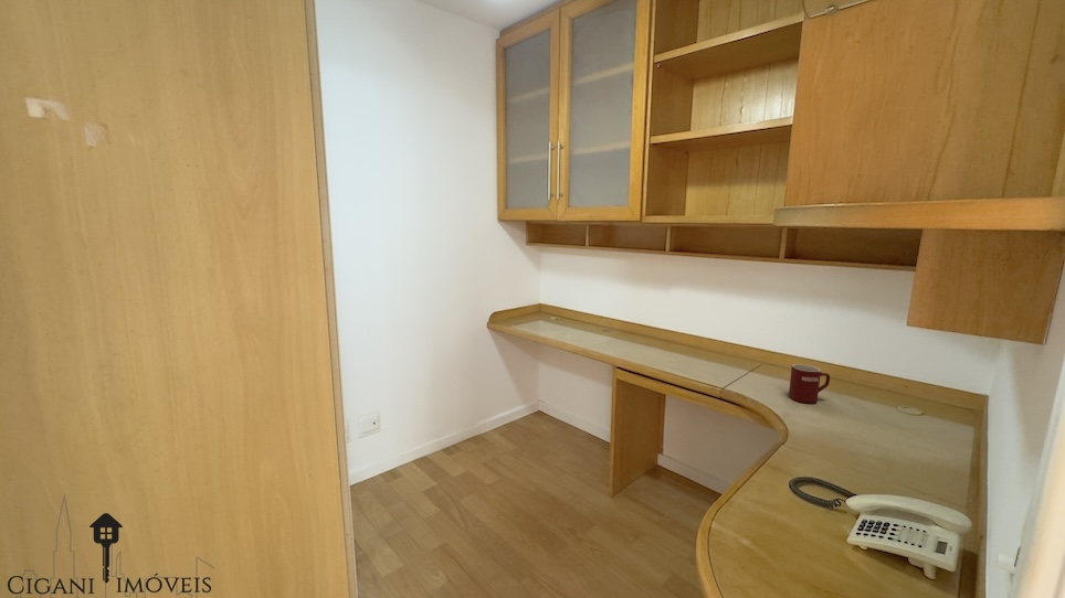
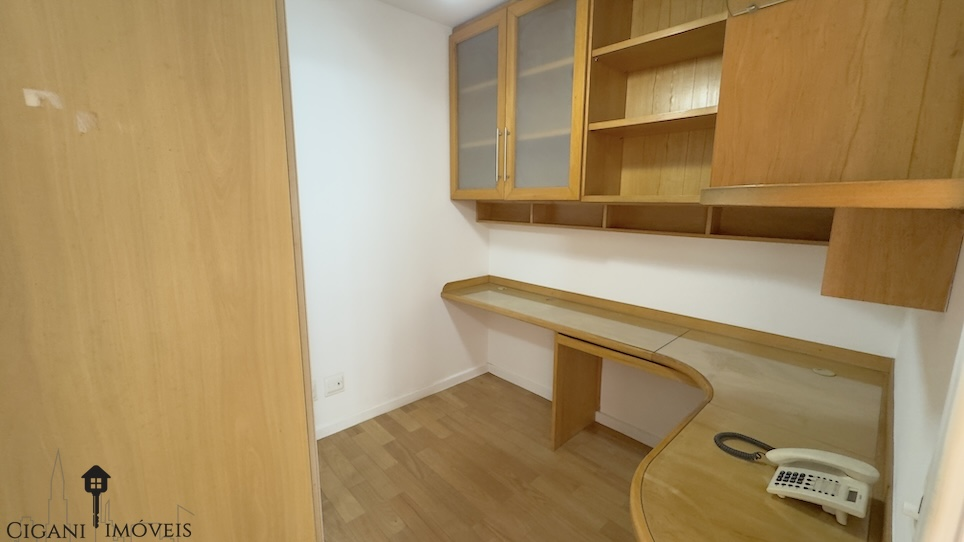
- mug (810, 383)
